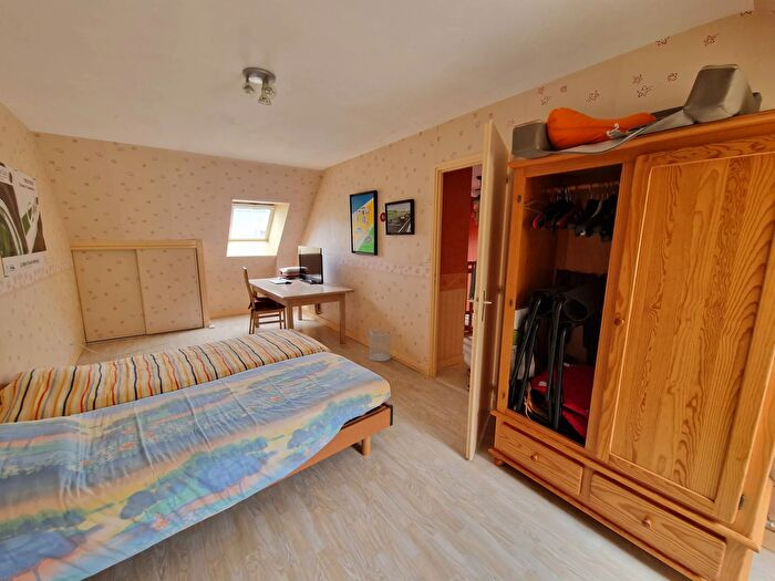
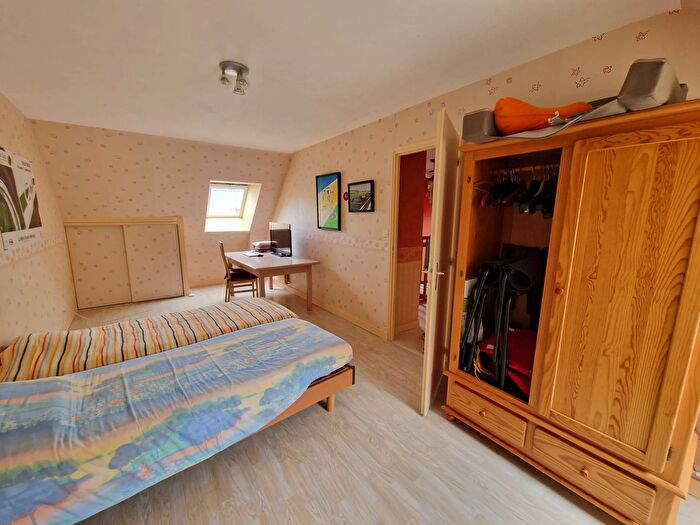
- wastebasket (380, 344)
